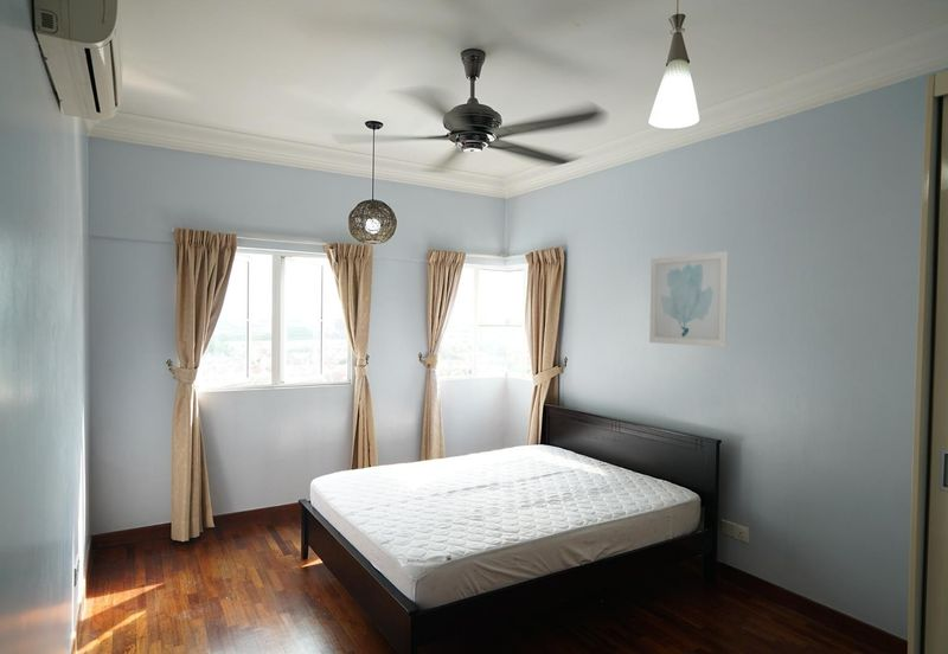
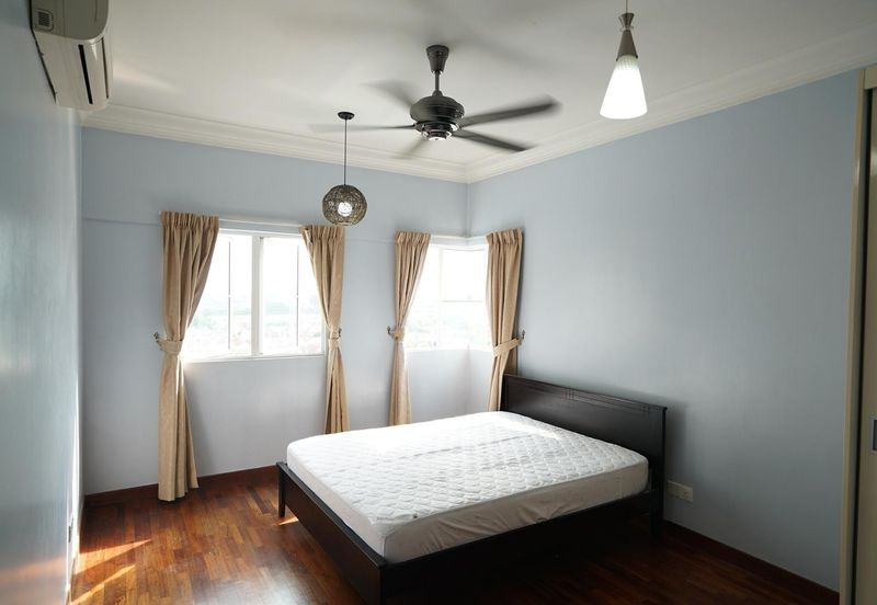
- wall art (686, 300)
